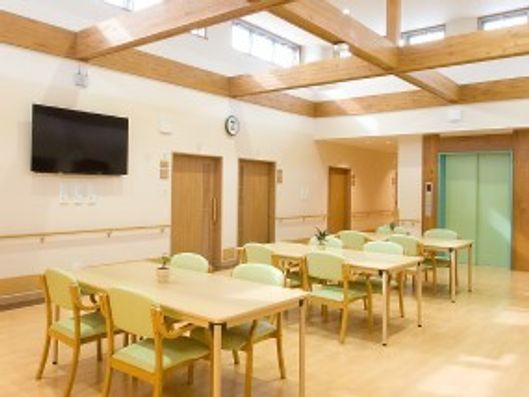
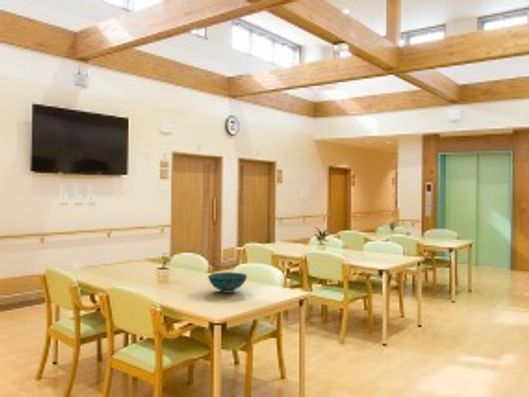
+ decorative bowl (227, 283)
